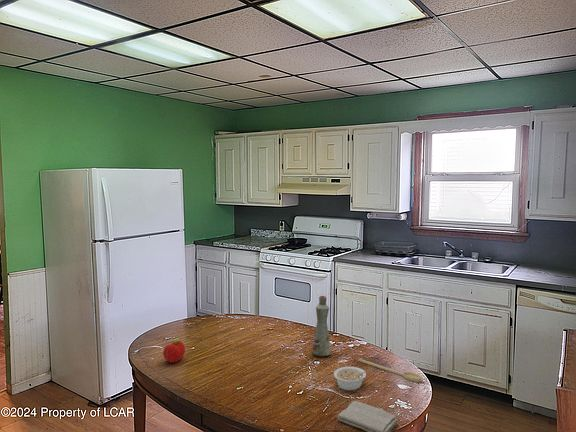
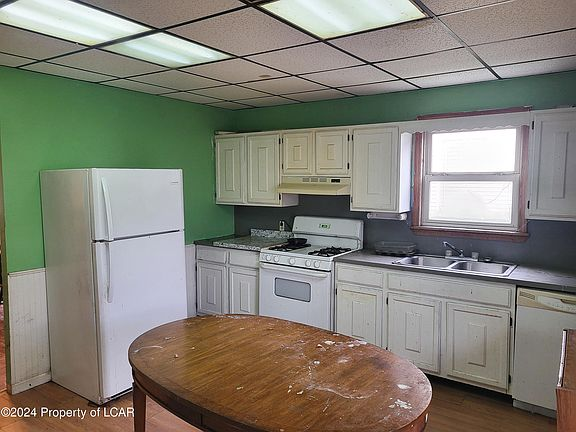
- spoon (388, 369)
- fruit (174, 350)
- washcloth (367, 417)
- bottle (321, 324)
- legume (350, 377)
